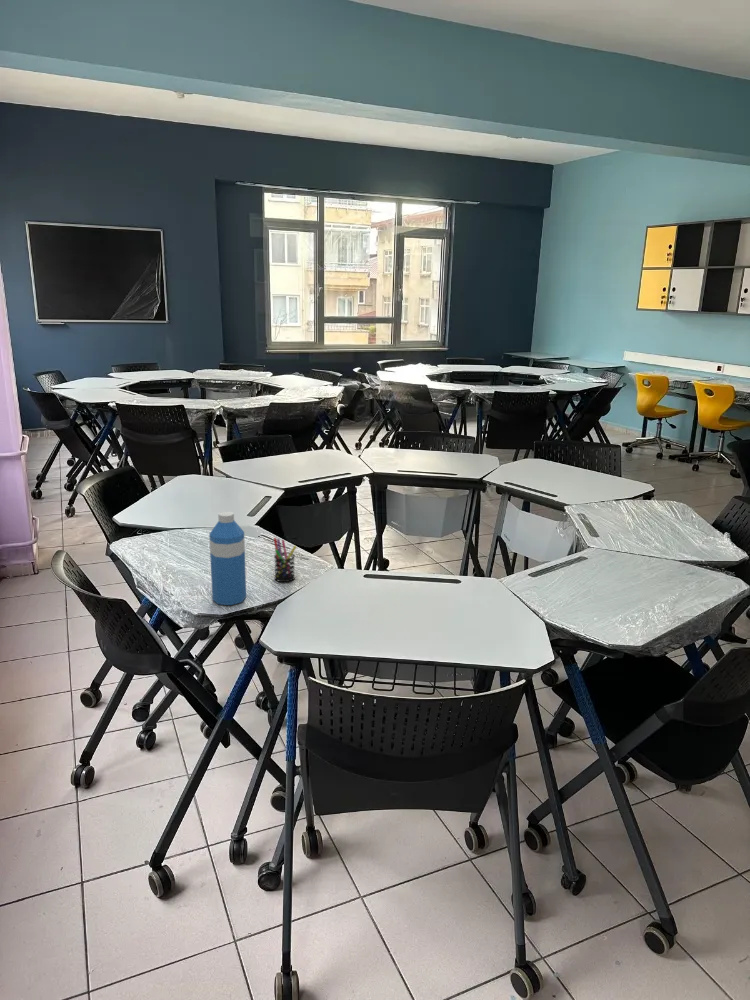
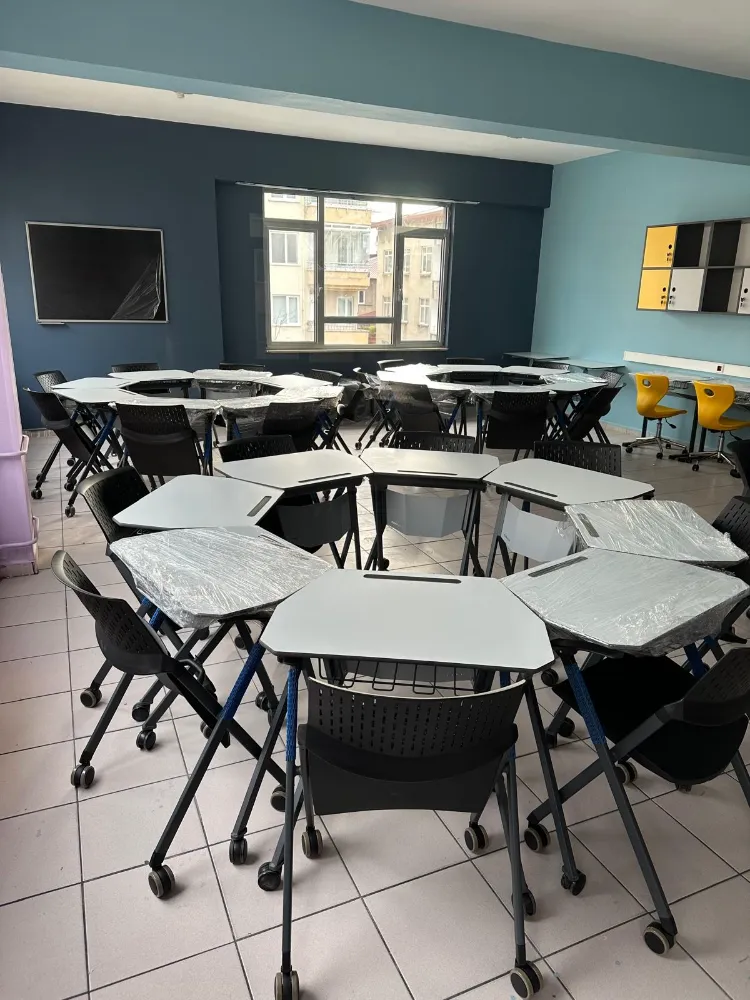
- pen holder (282, 559)
- water bottle (227, 556)
